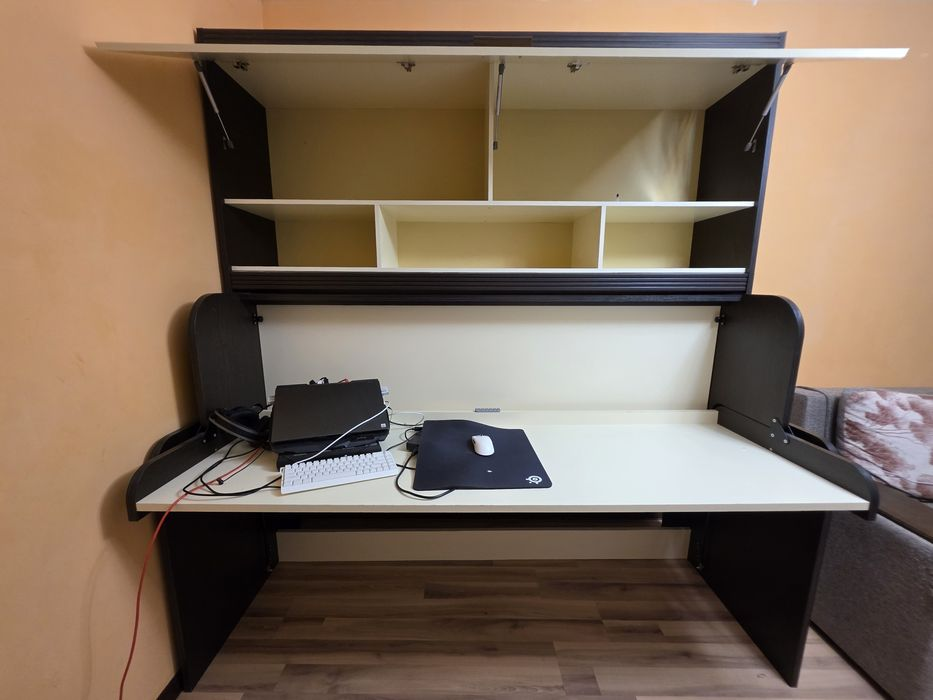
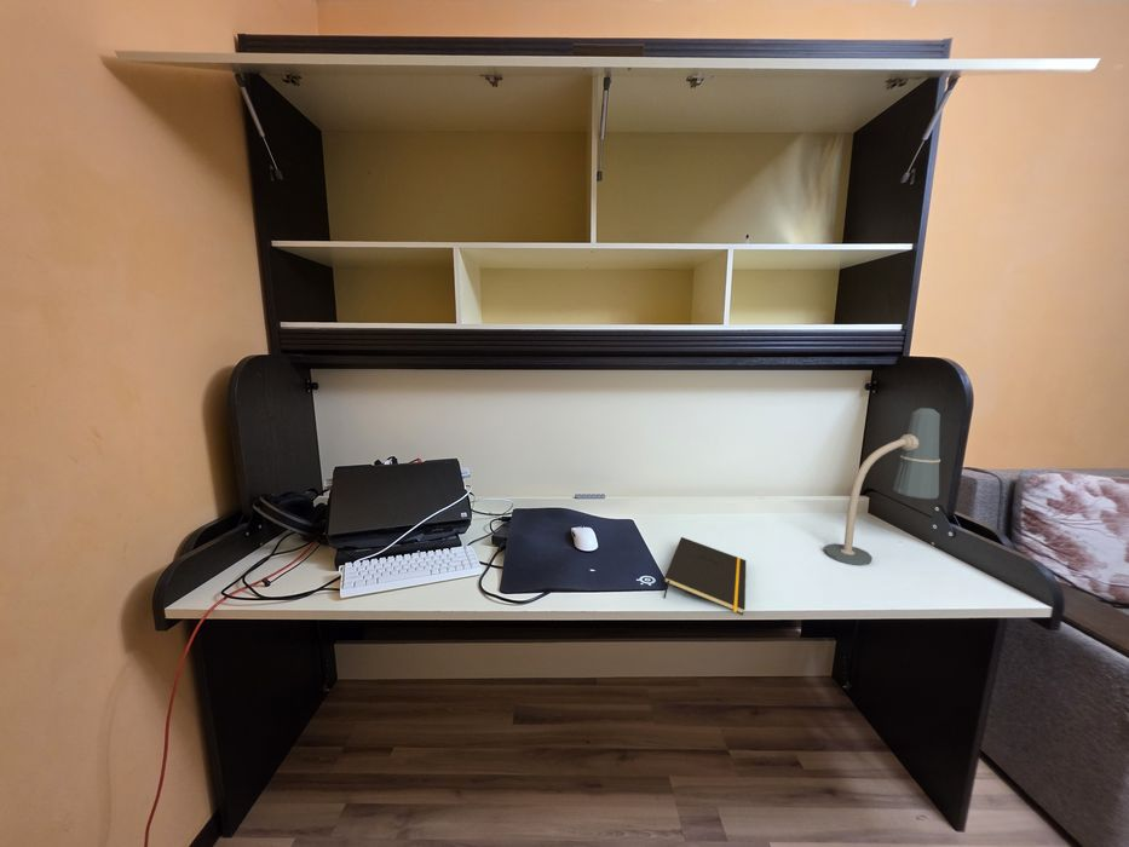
+ notepad (708, 570)
+ desk lamp (893, 486)
